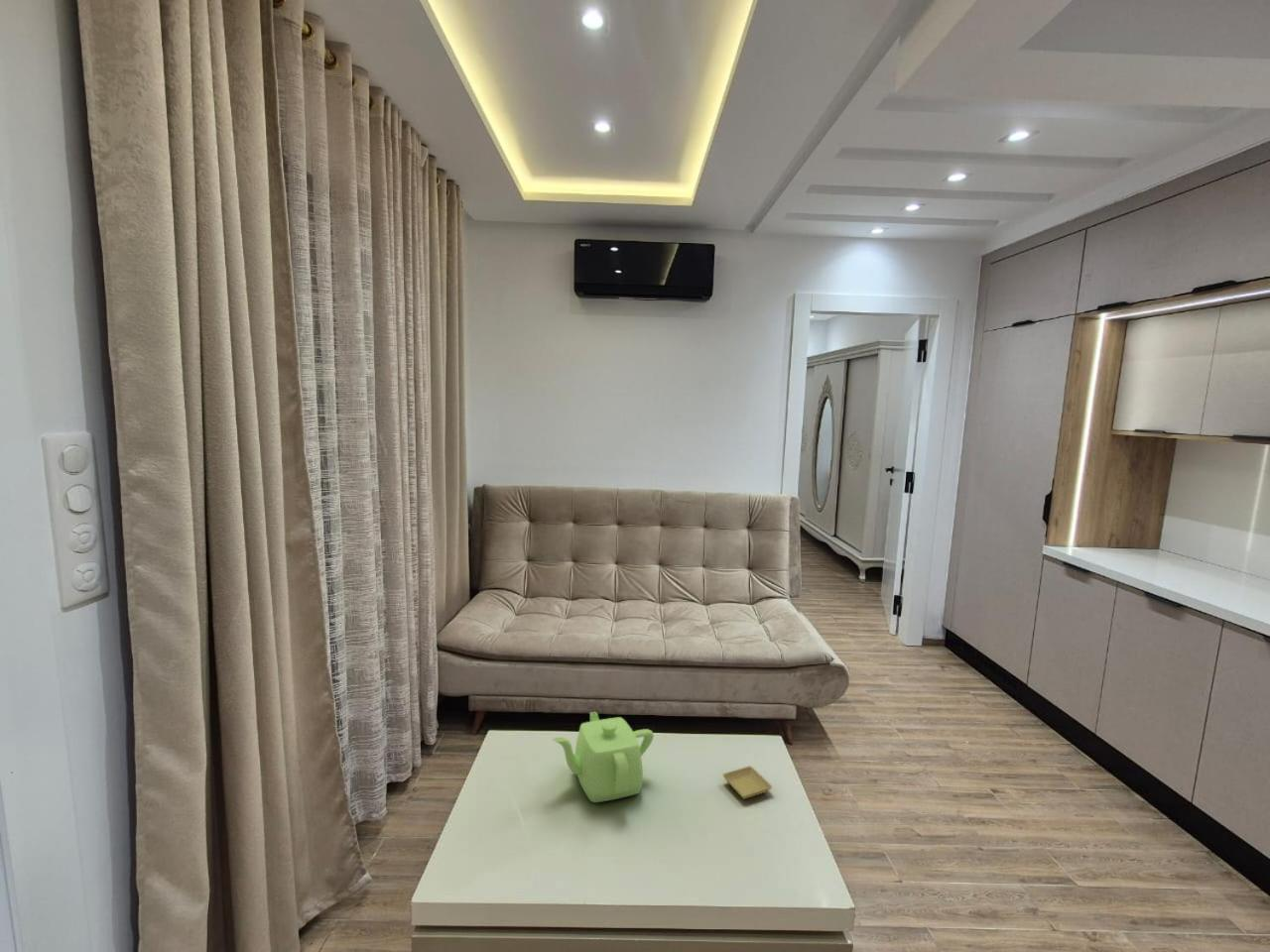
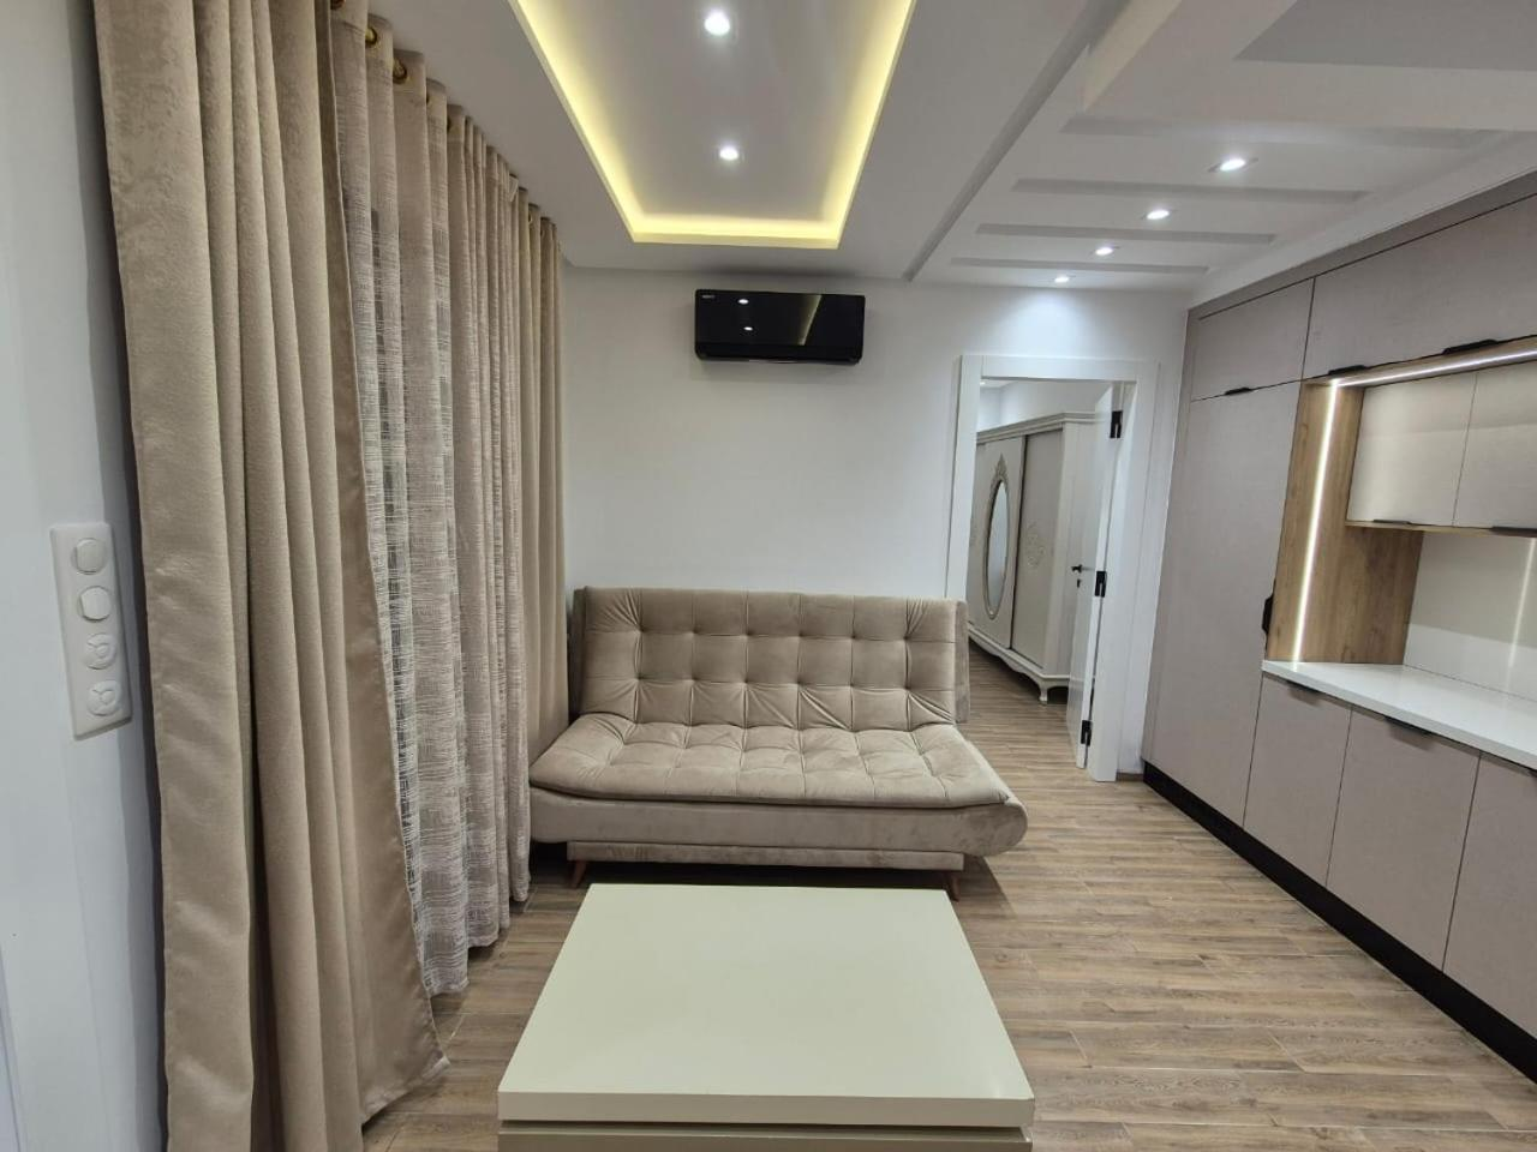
- teapot (603, 753)
- saucer (746, 783)
